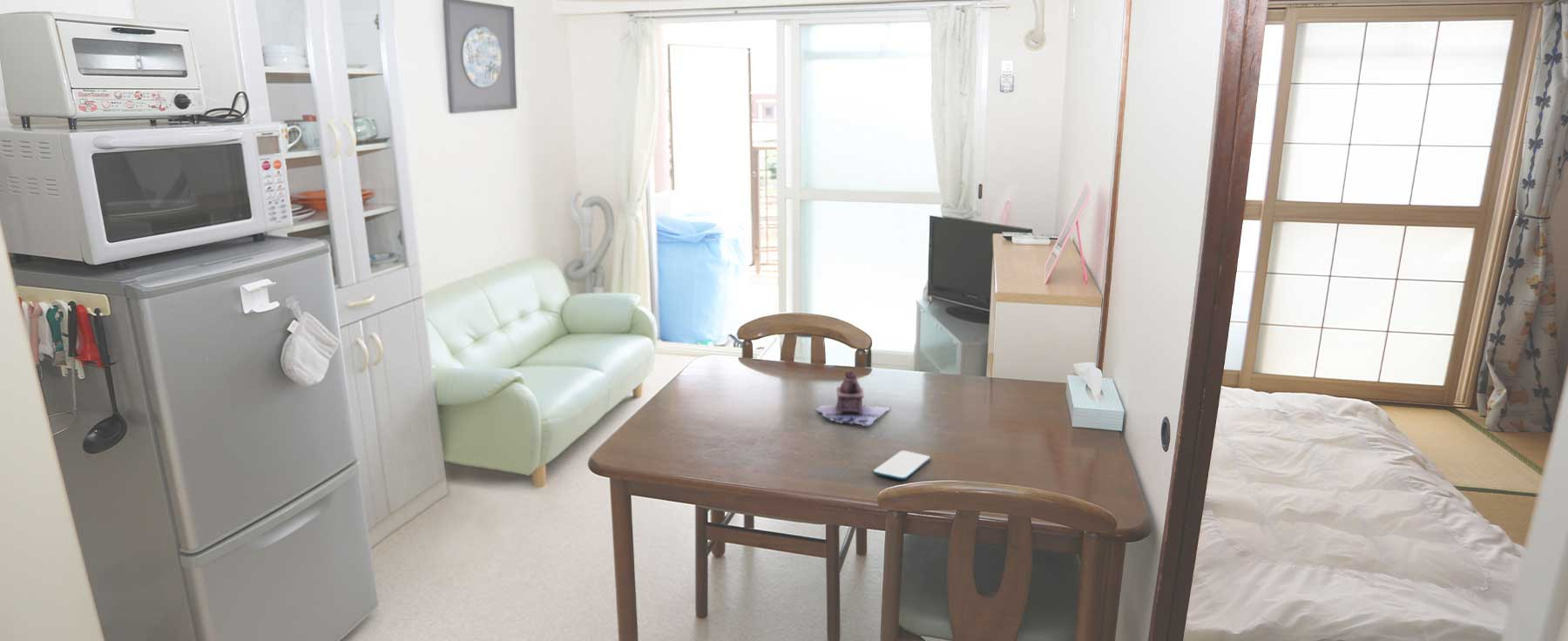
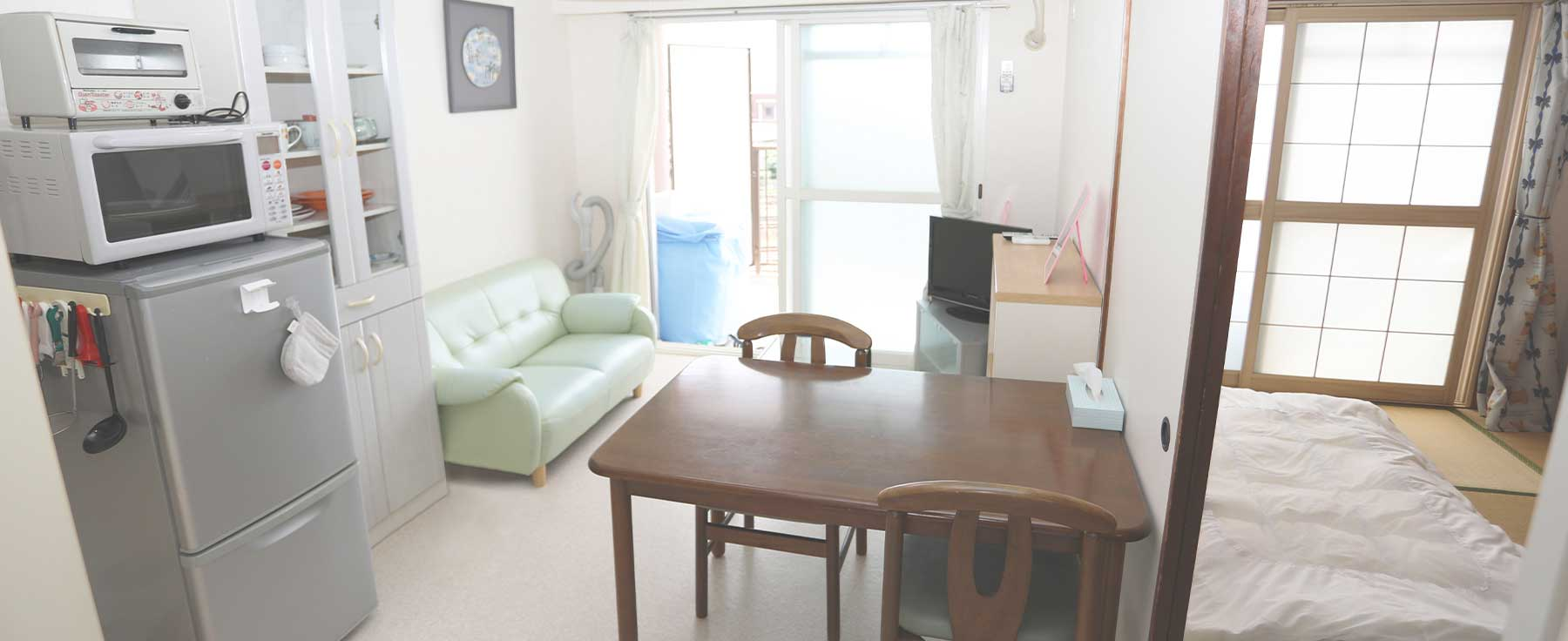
- teapot (849, 393)
- smartphone (902, 464)
